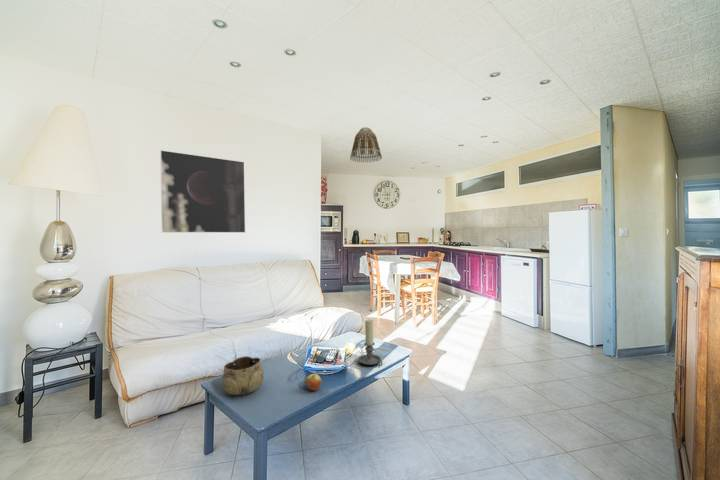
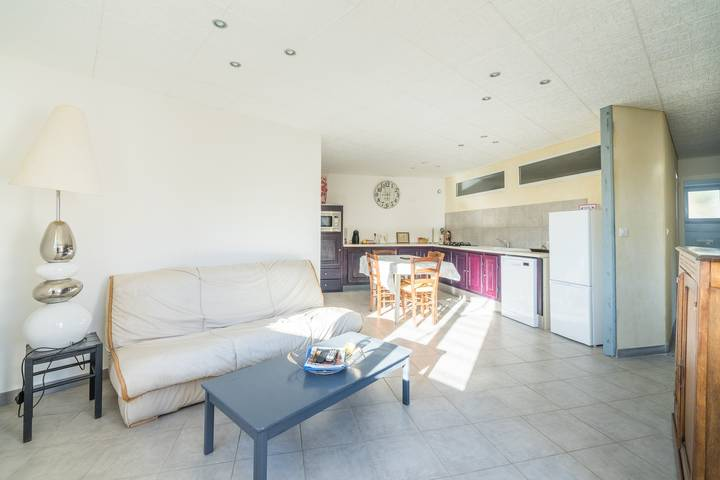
- candle holder (371, 341)
- apple (313, 382)
- lamp shade (365, 143)
- decorative bowl (243, 376)
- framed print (205, 194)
